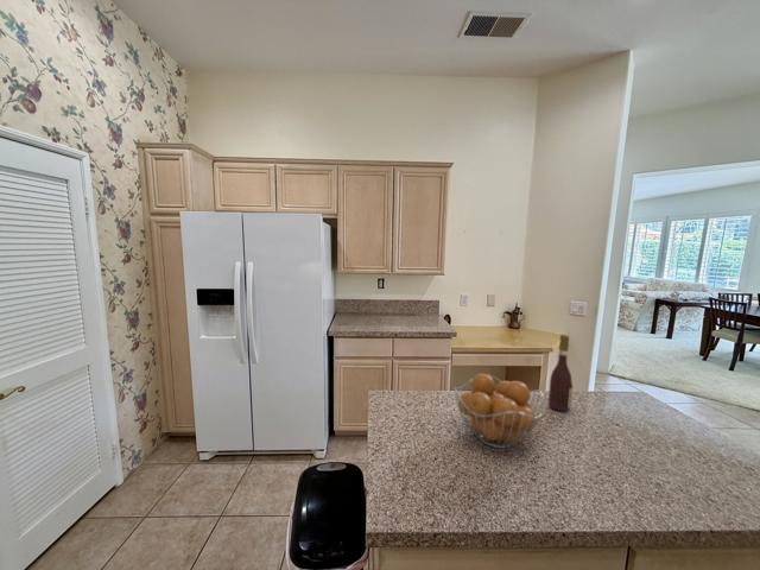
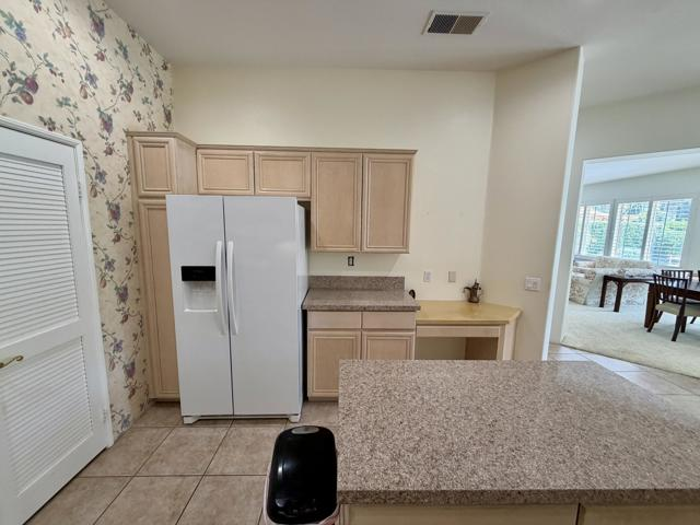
- fruit basket (495, 407)
- wine bottle (562, 372)
